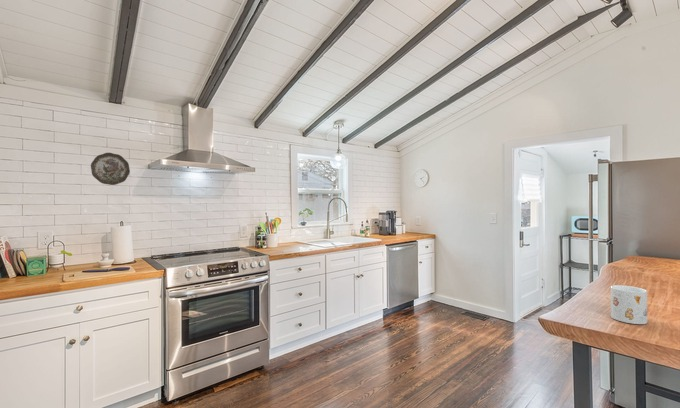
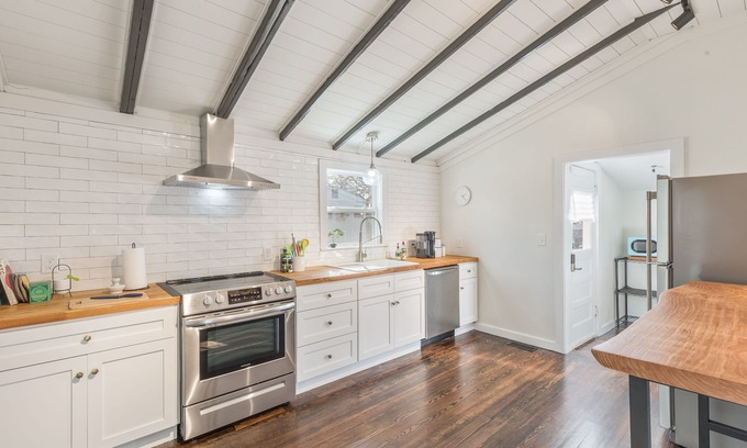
- decorative plate (110, 169)
- mug (628, 302)
